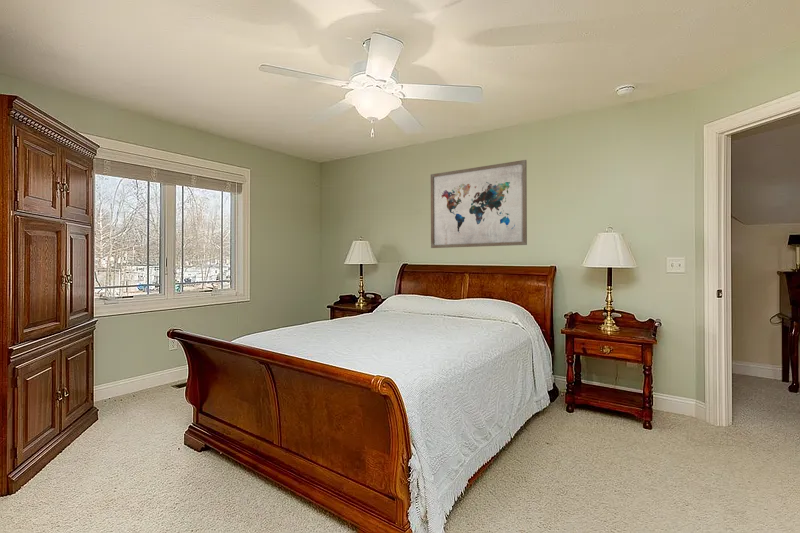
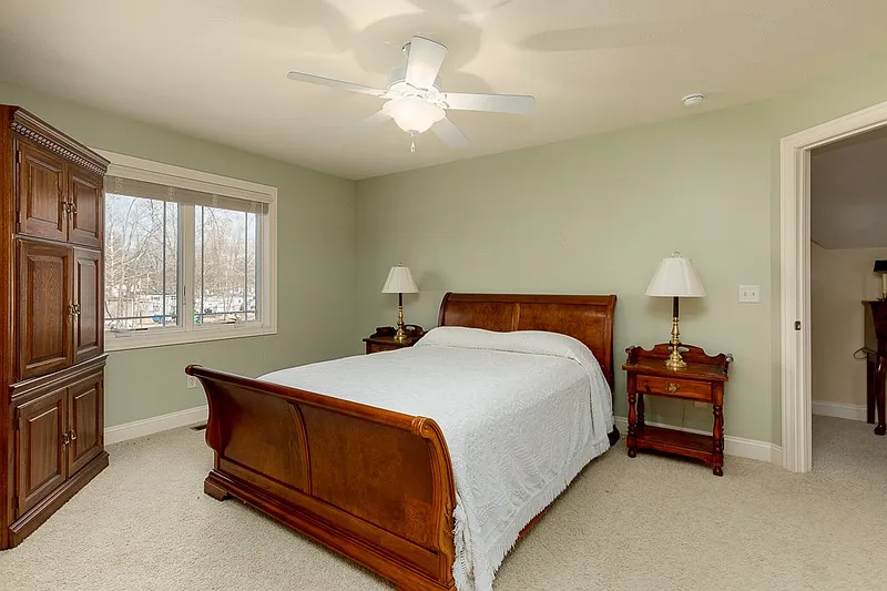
- wall art (475, 207)
